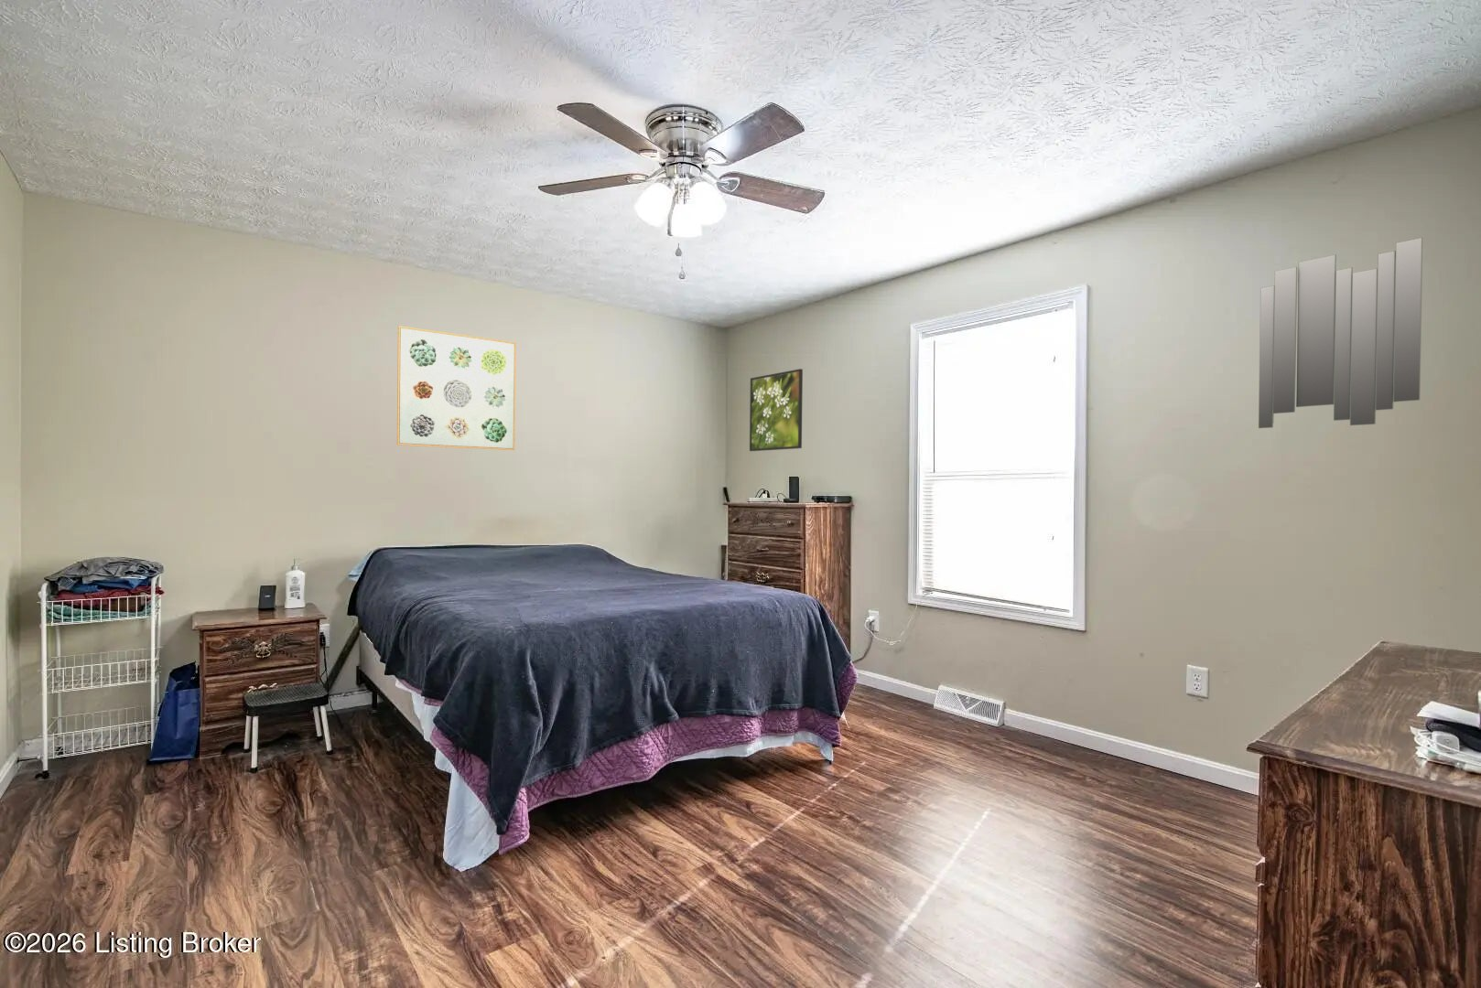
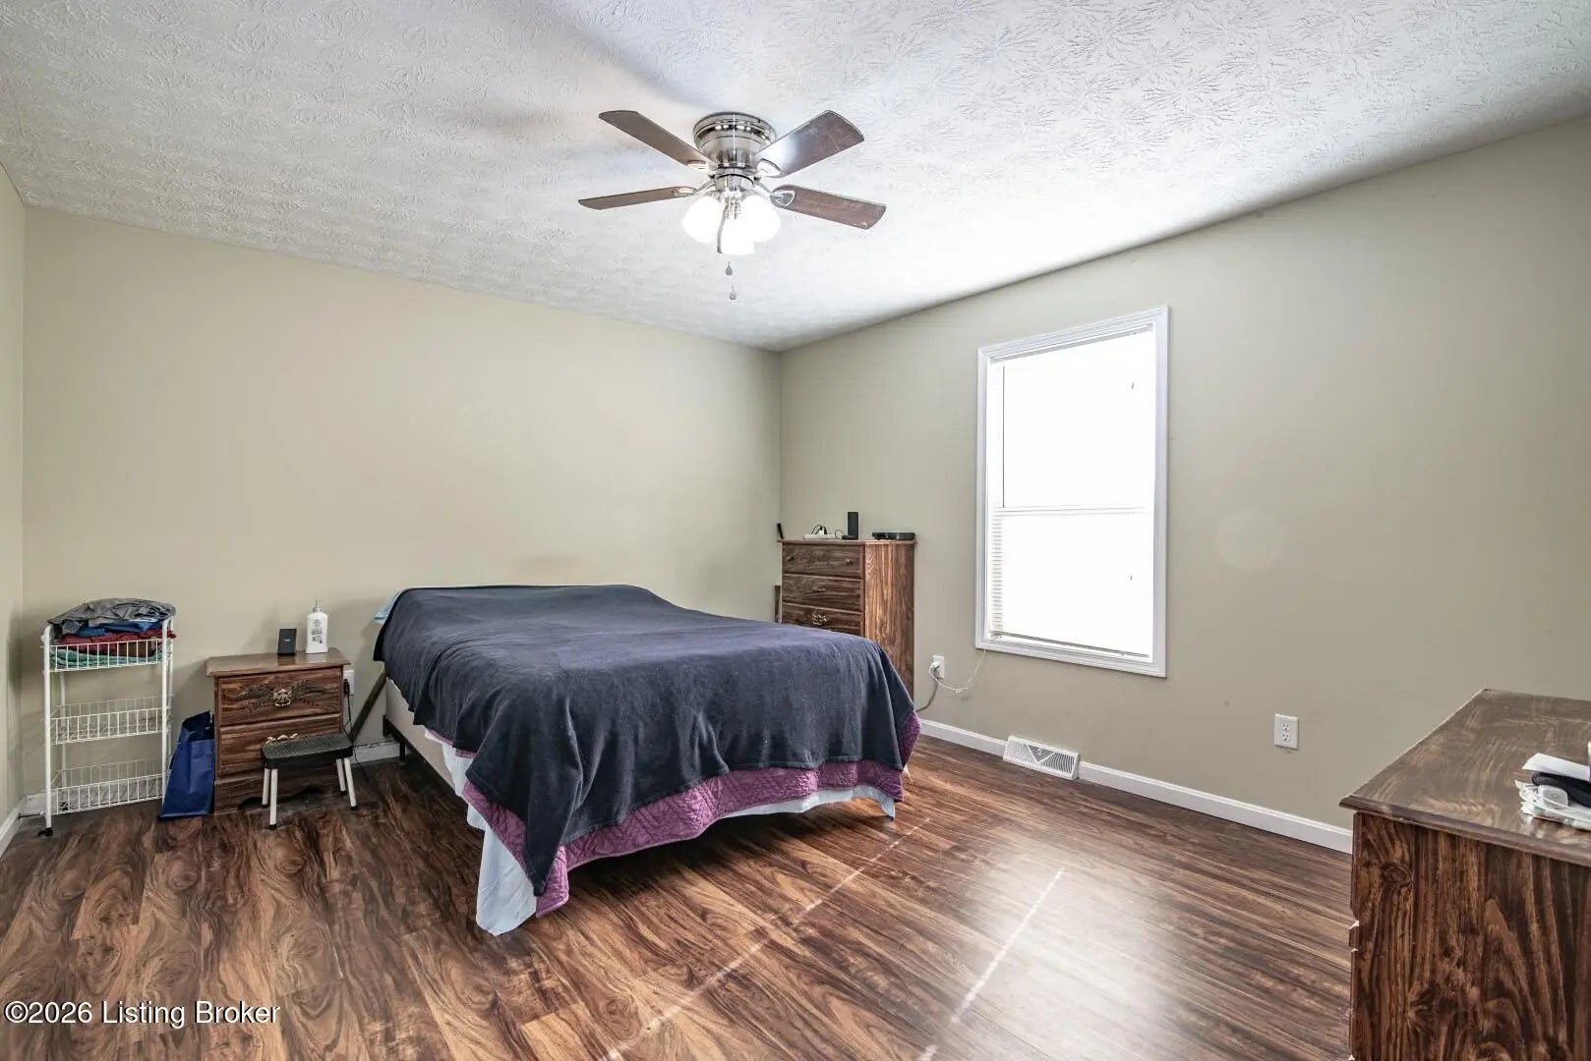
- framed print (774, 411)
- home mirror (1335, 341)
- wall art (459, 390)
